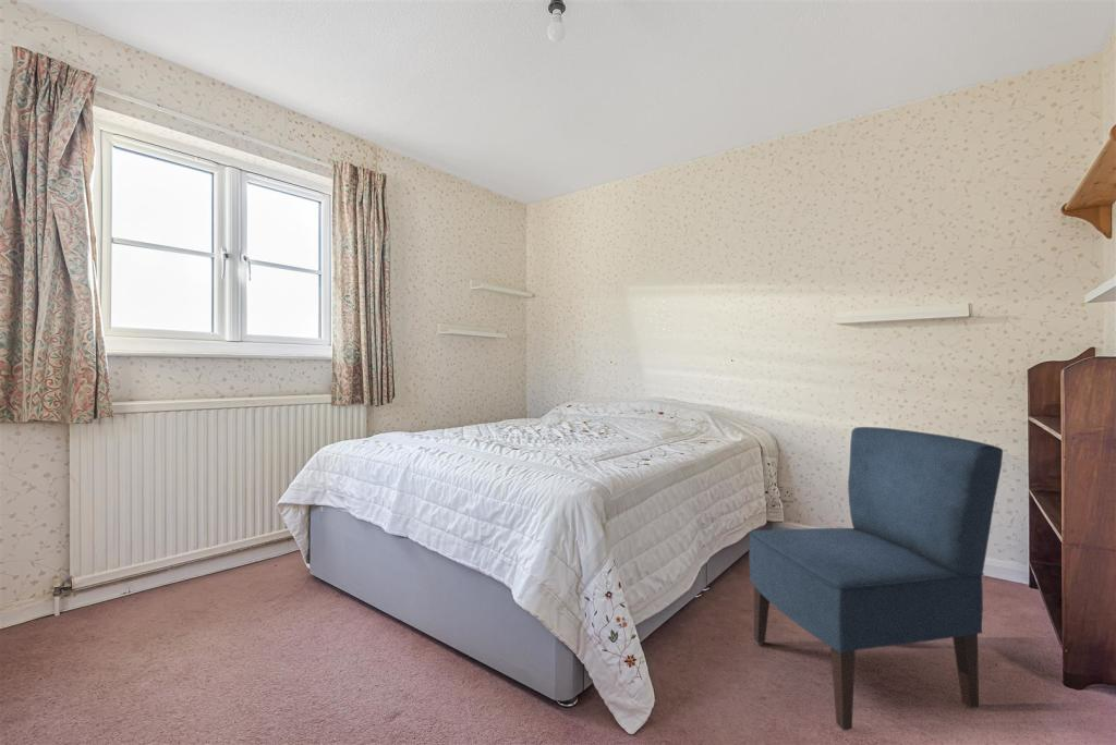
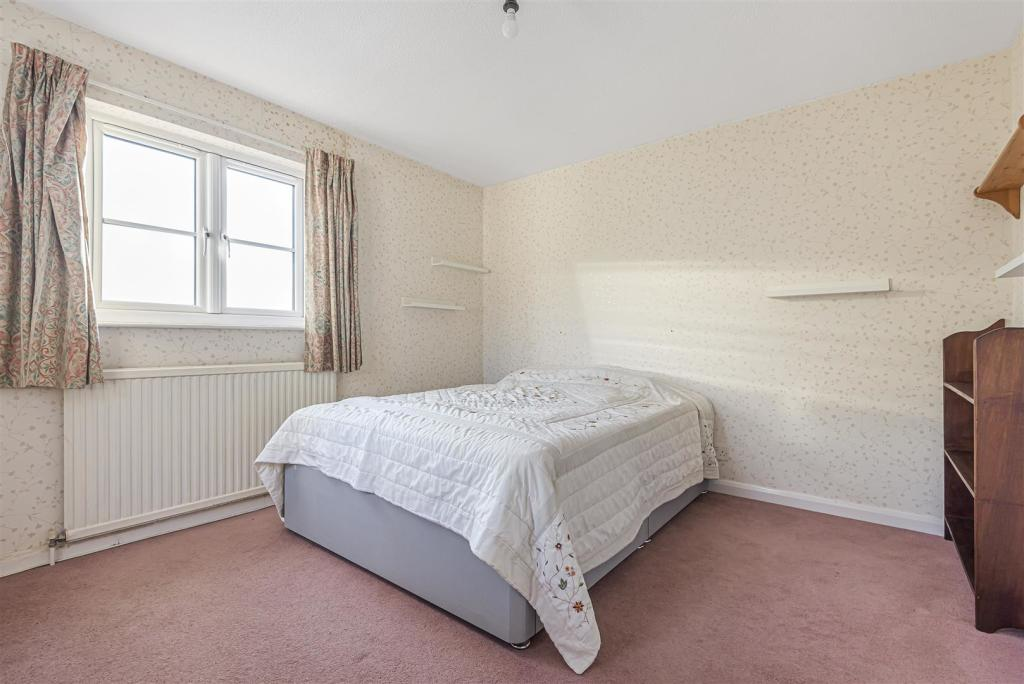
- chair (856, 553)
